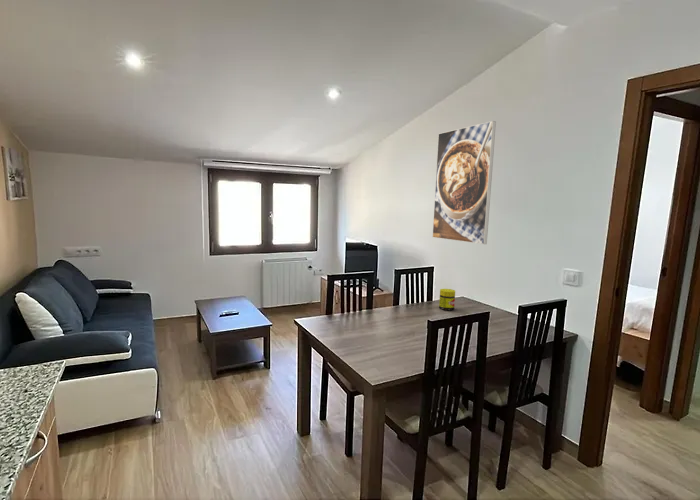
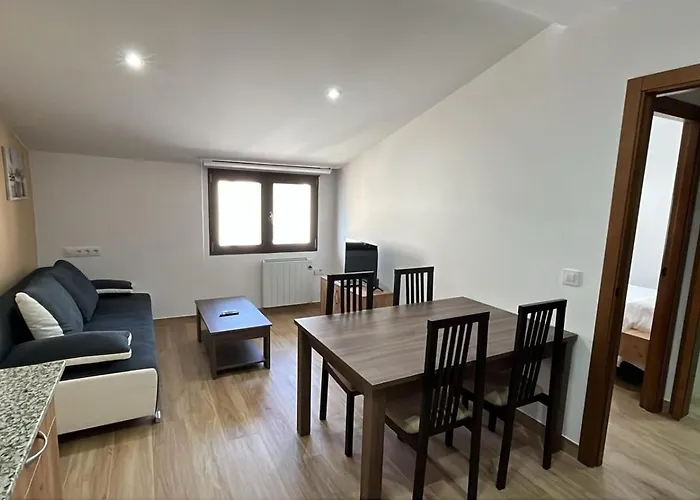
- jar (447, 299)
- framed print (460, 185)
